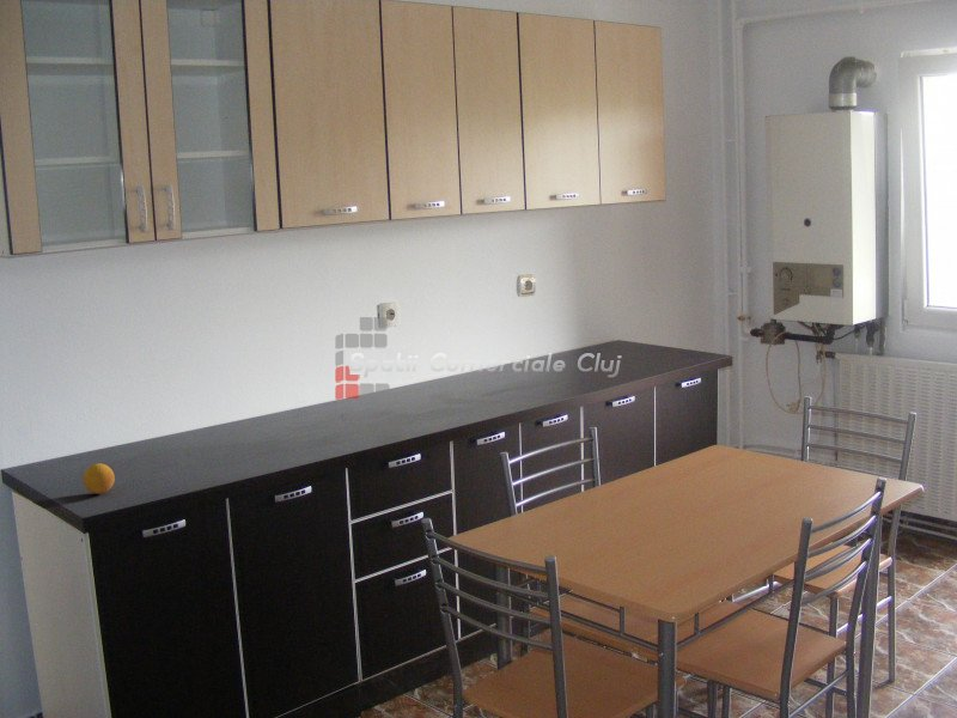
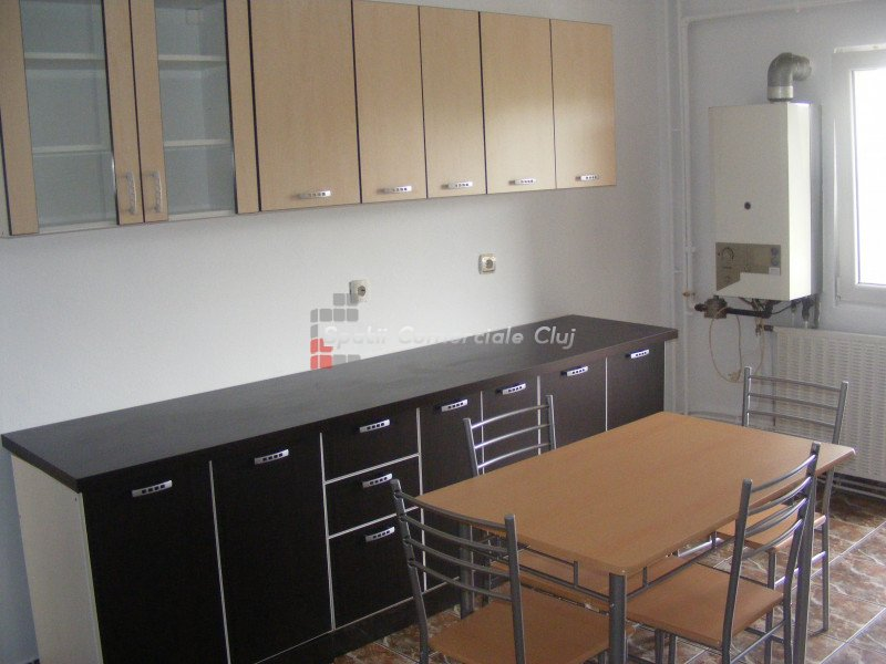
- fruit (98, 479)
